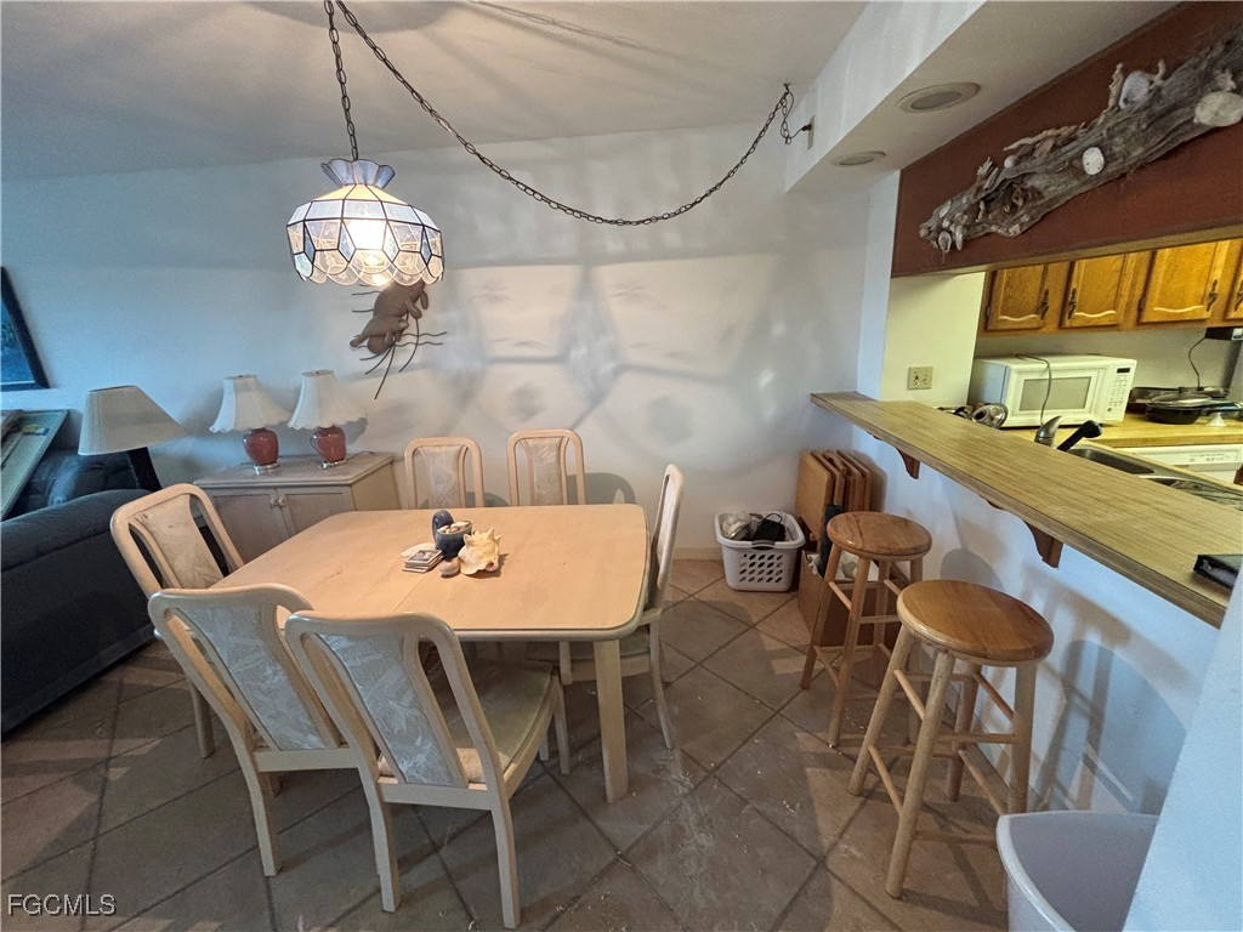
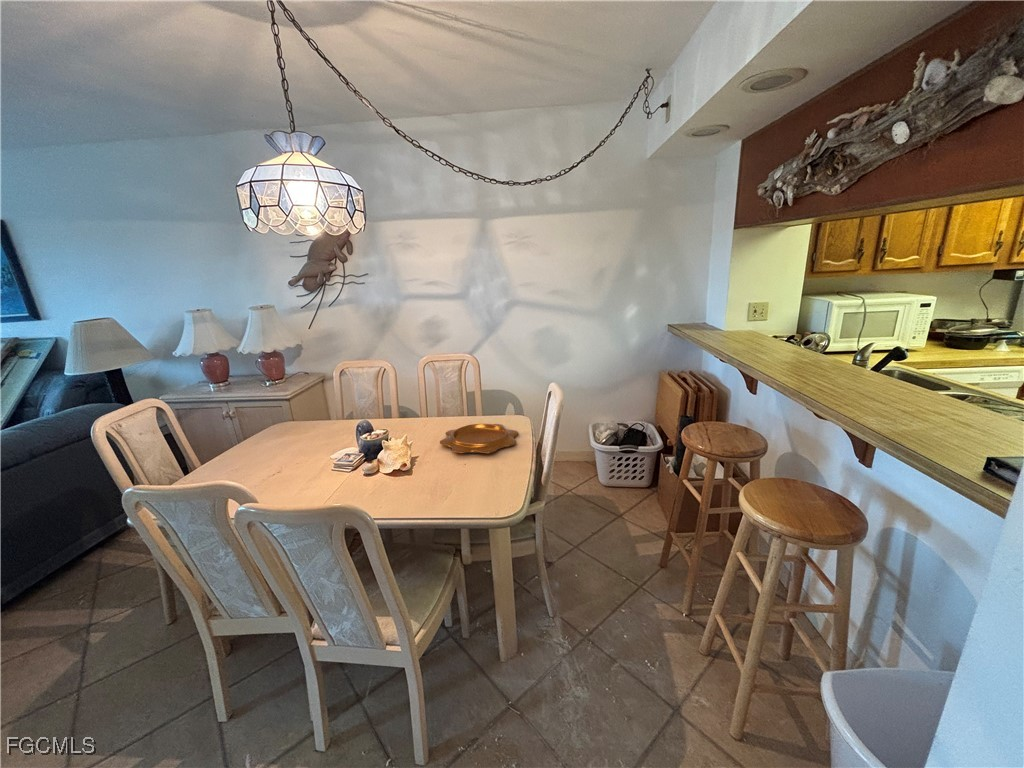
+ decorative bowl (480, 436)
